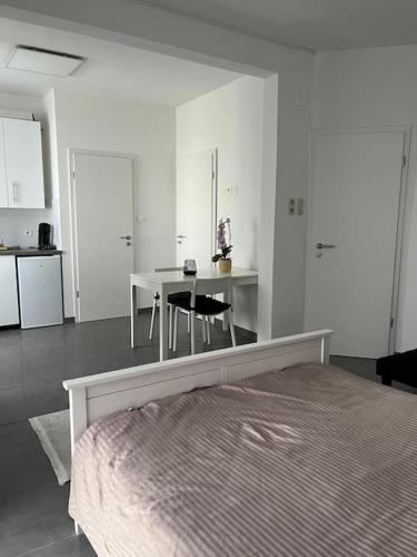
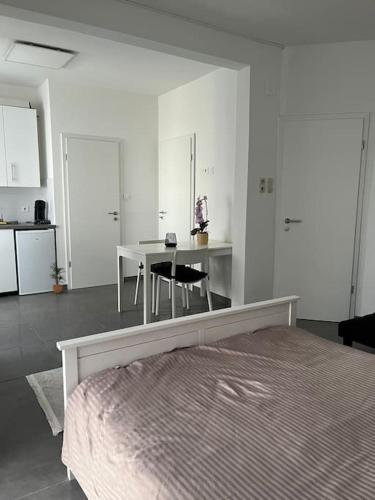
+ potted plant (57, 277)
